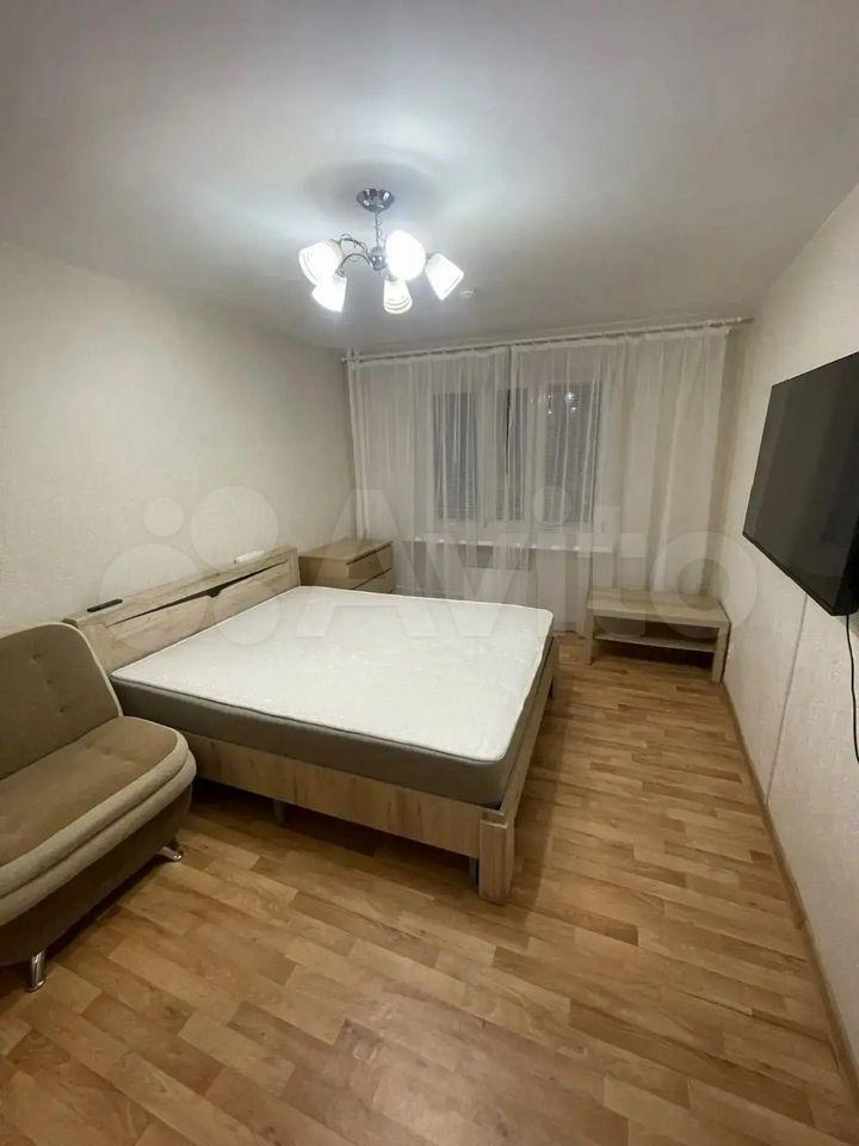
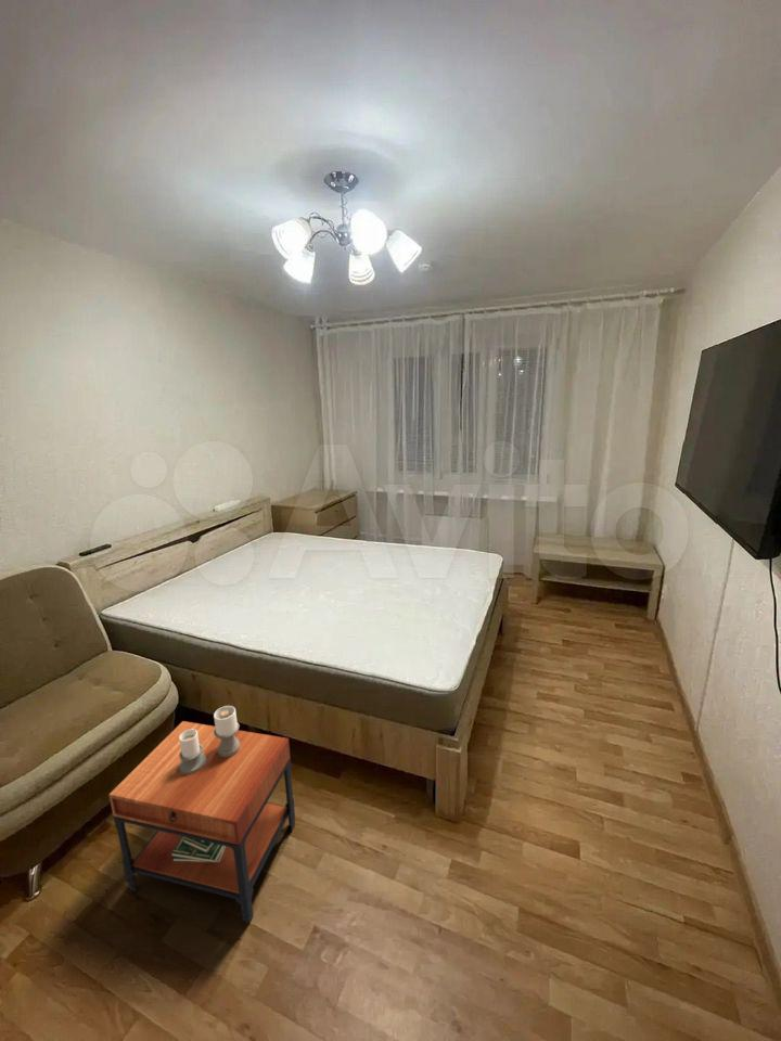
+ side table (209, 793)
